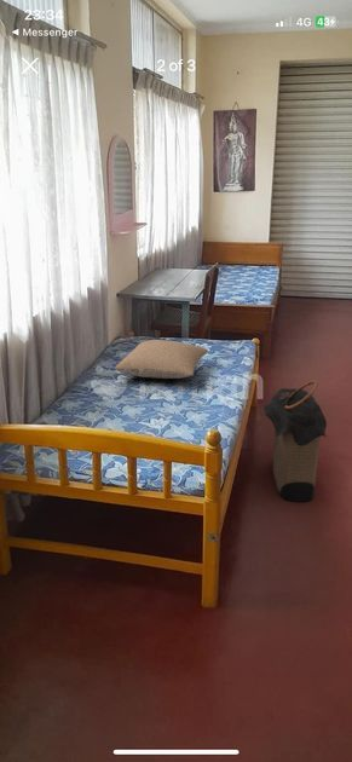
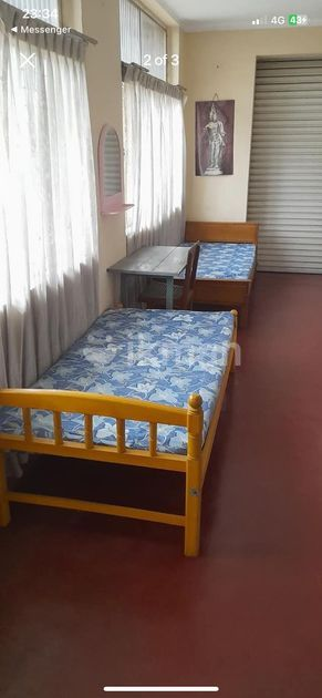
- laundry hamper (293, 429)
- pillow (163, 358)
